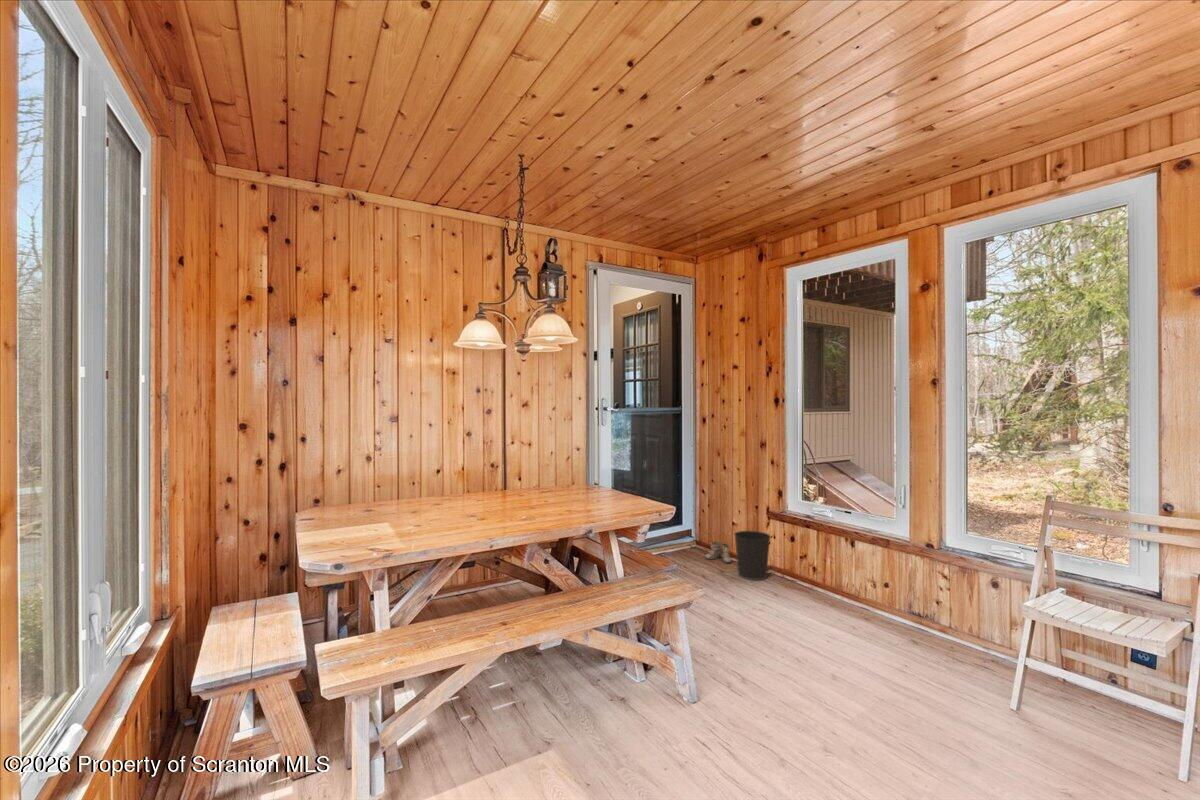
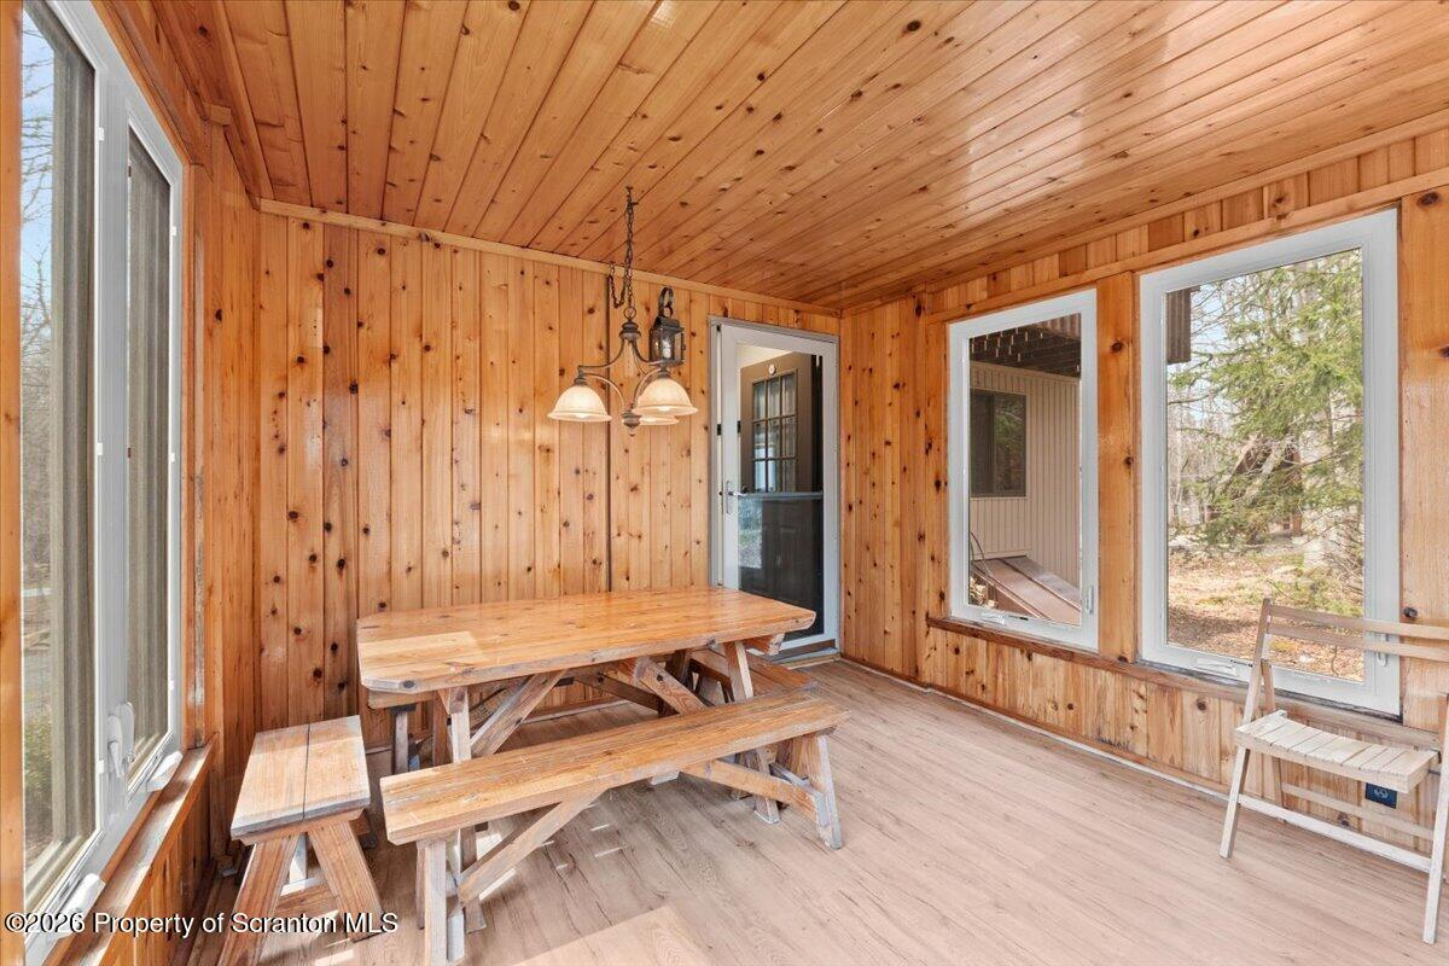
- wastebasket (752, 555)
- boots (718, 551)
